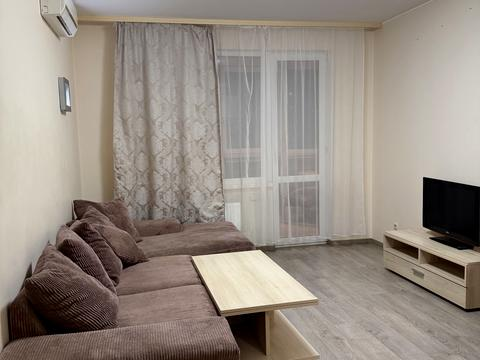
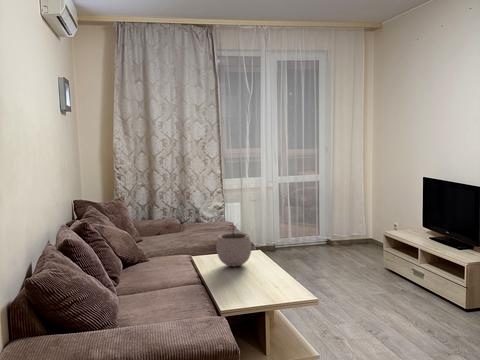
+ plant pot (233, 243)
